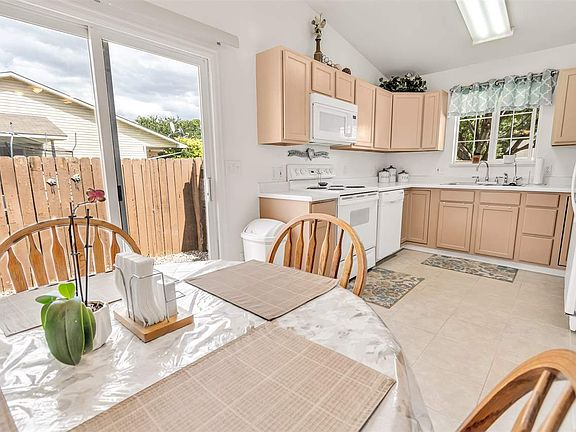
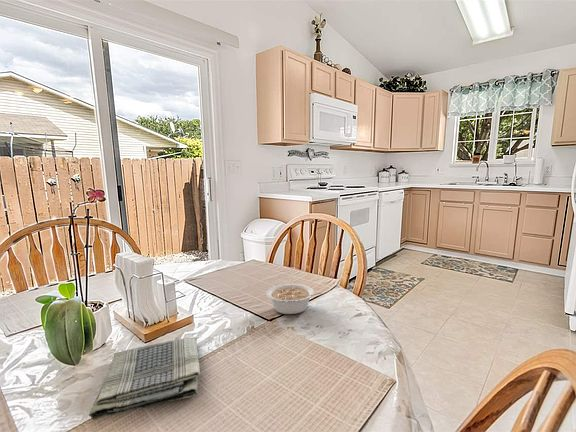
+ legume (292, 298)
+ dish towel (152, 369)
